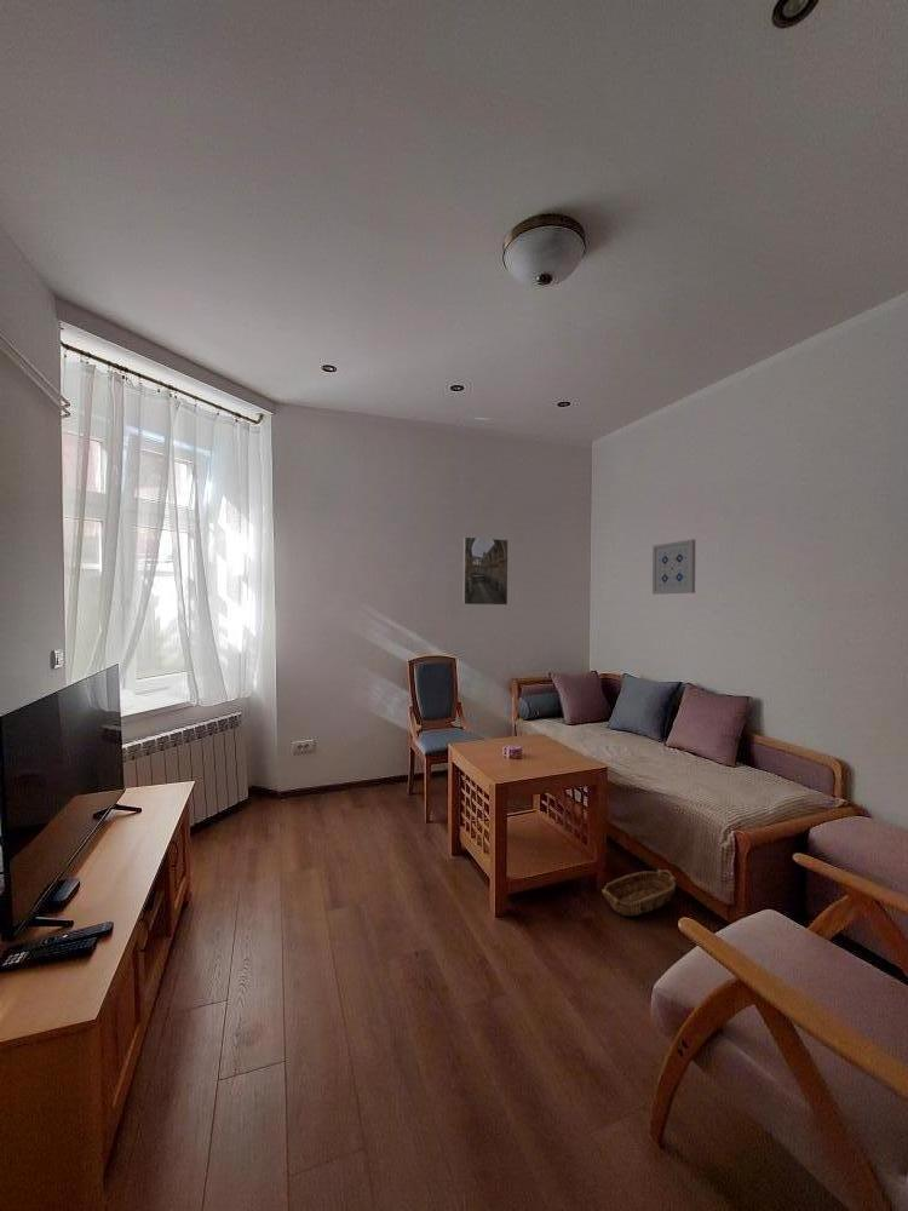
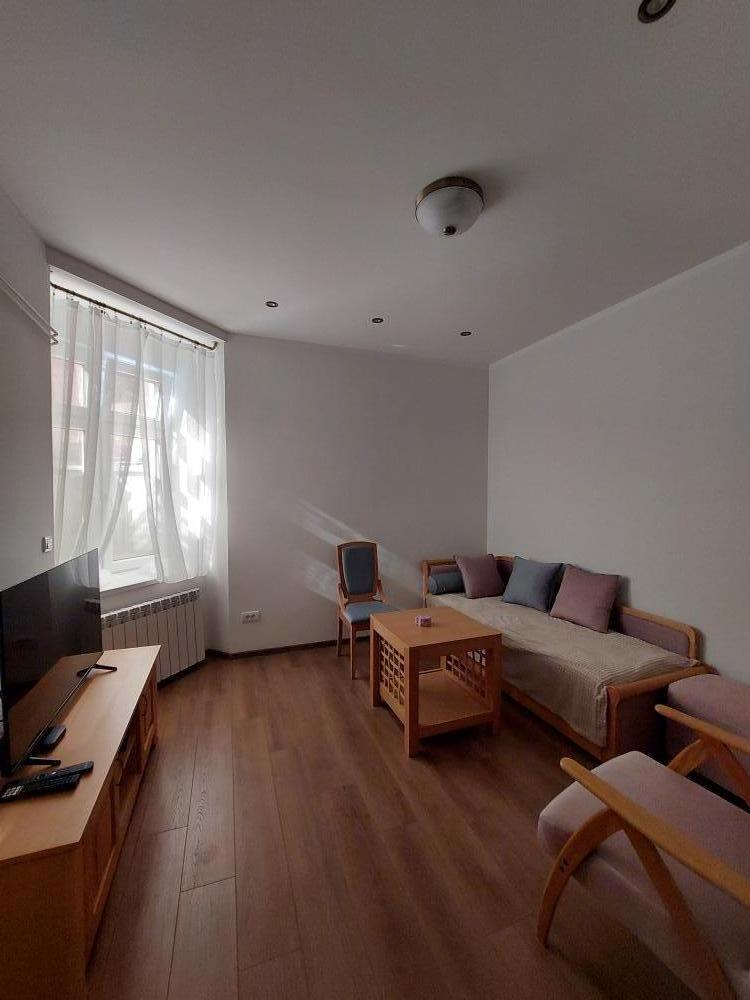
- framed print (485, 572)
- basket (638, 888)
- wall art (672, 568)
